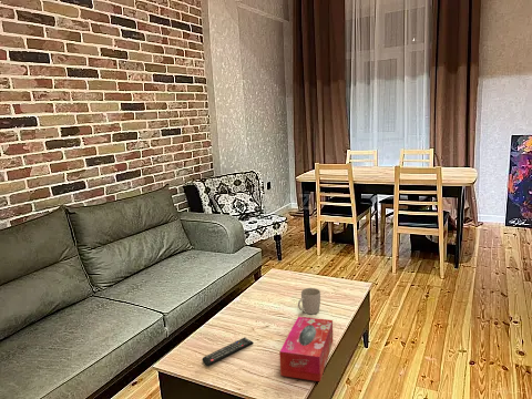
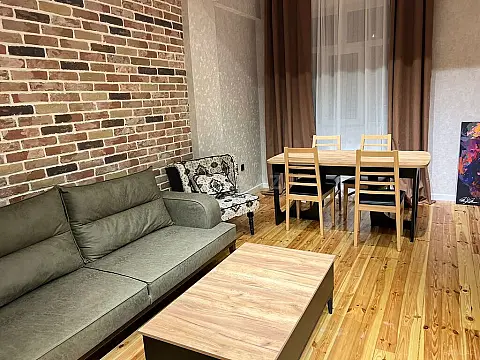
- remote control (228, 351)
- mug (308, 301)
- tissue box (308, 346)
